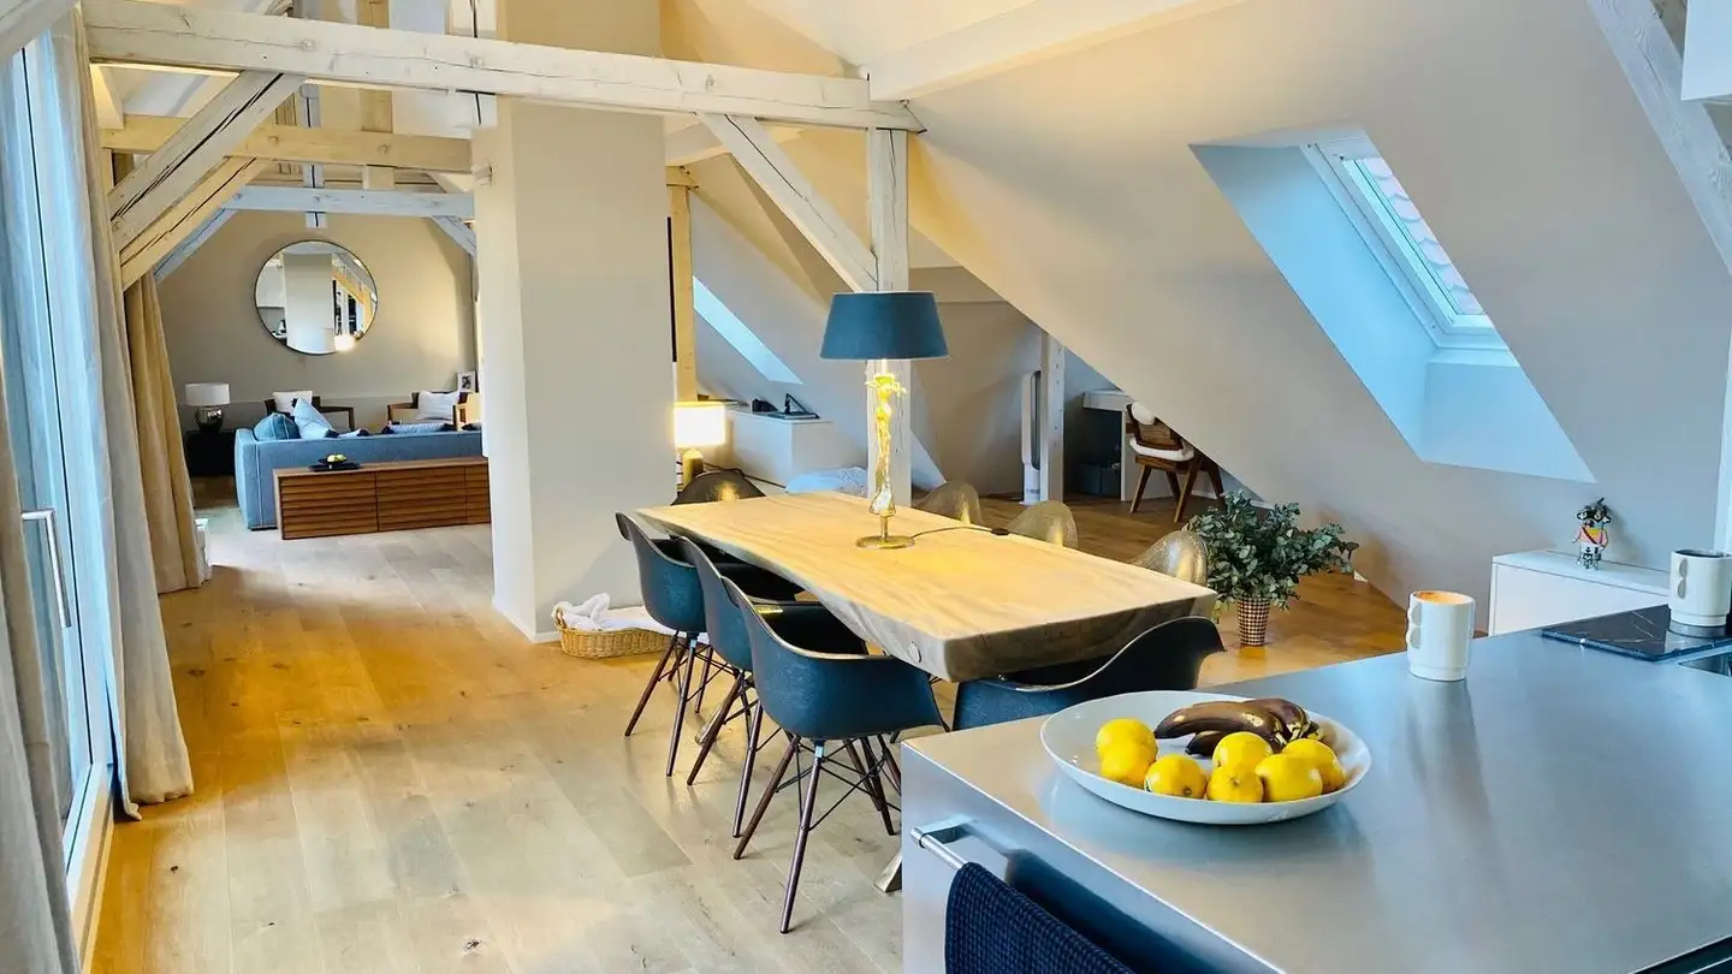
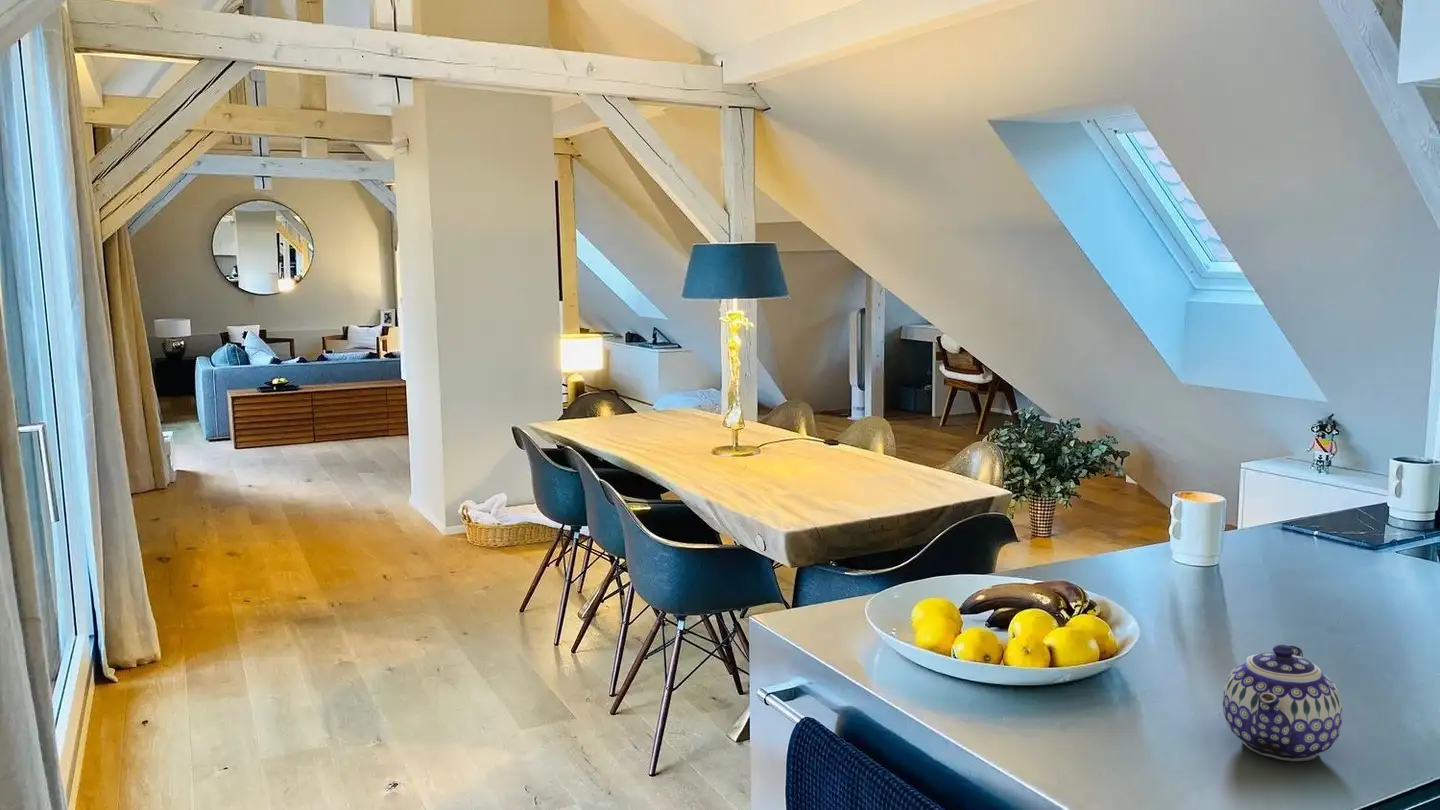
+ teapot (1281, 696)
